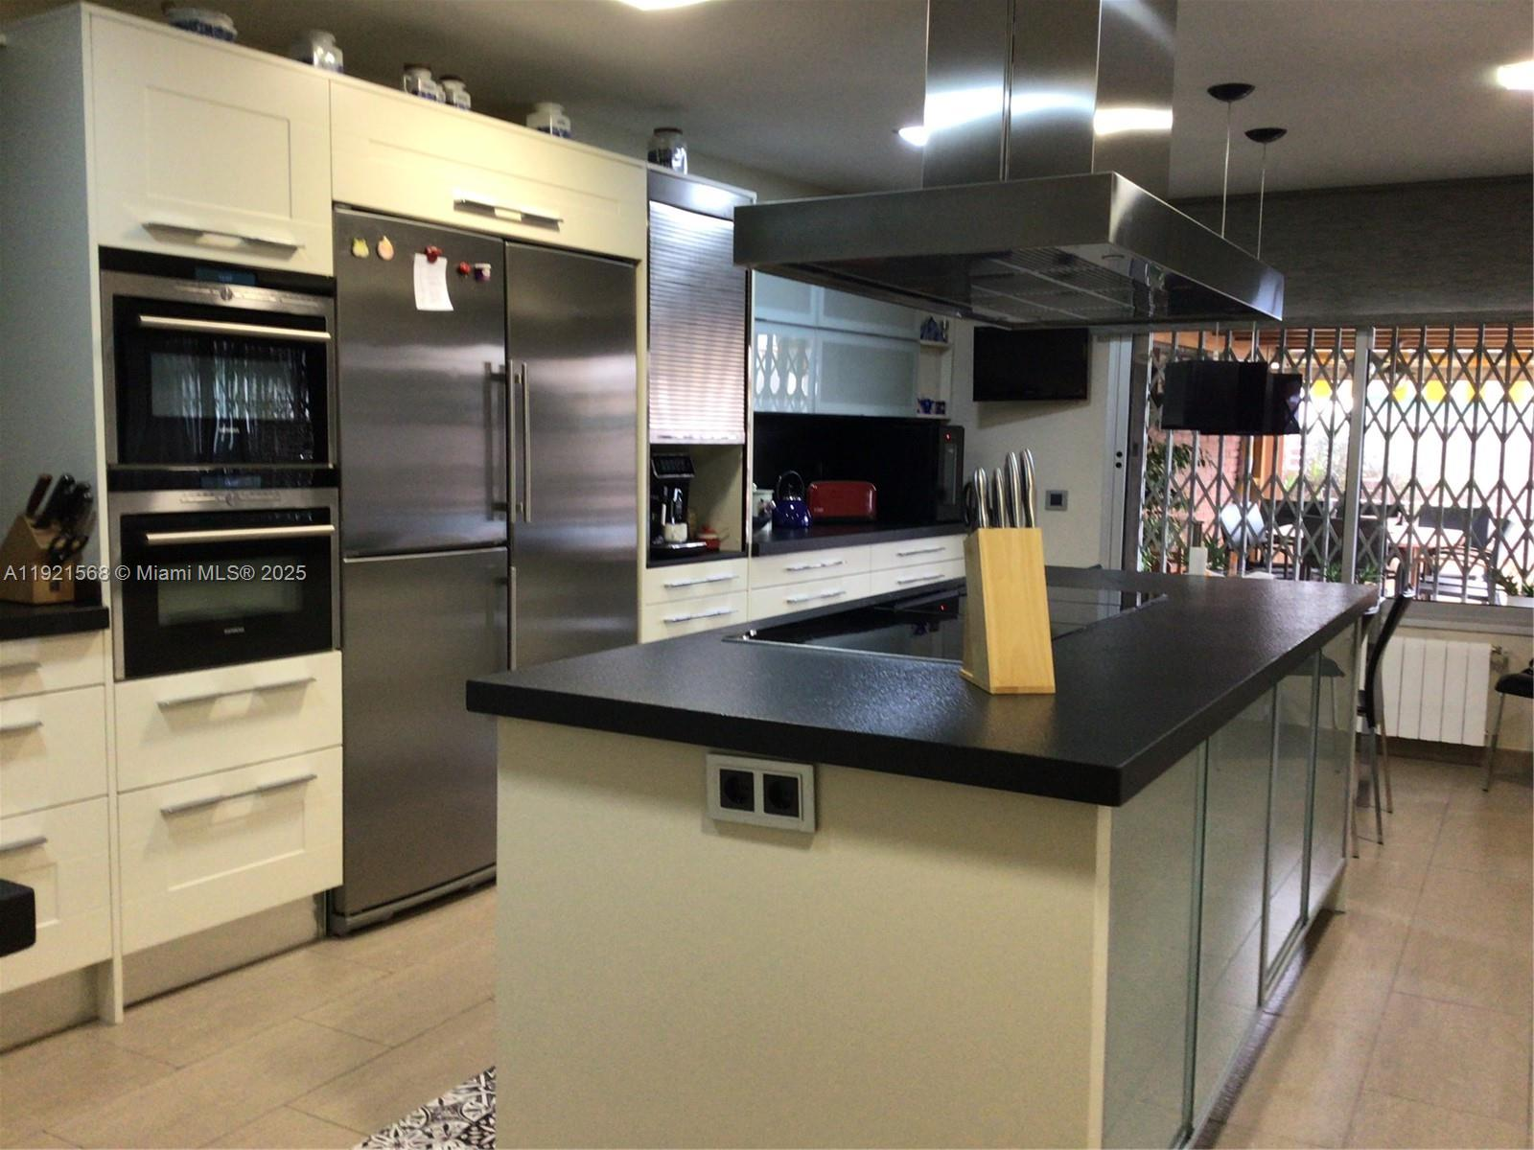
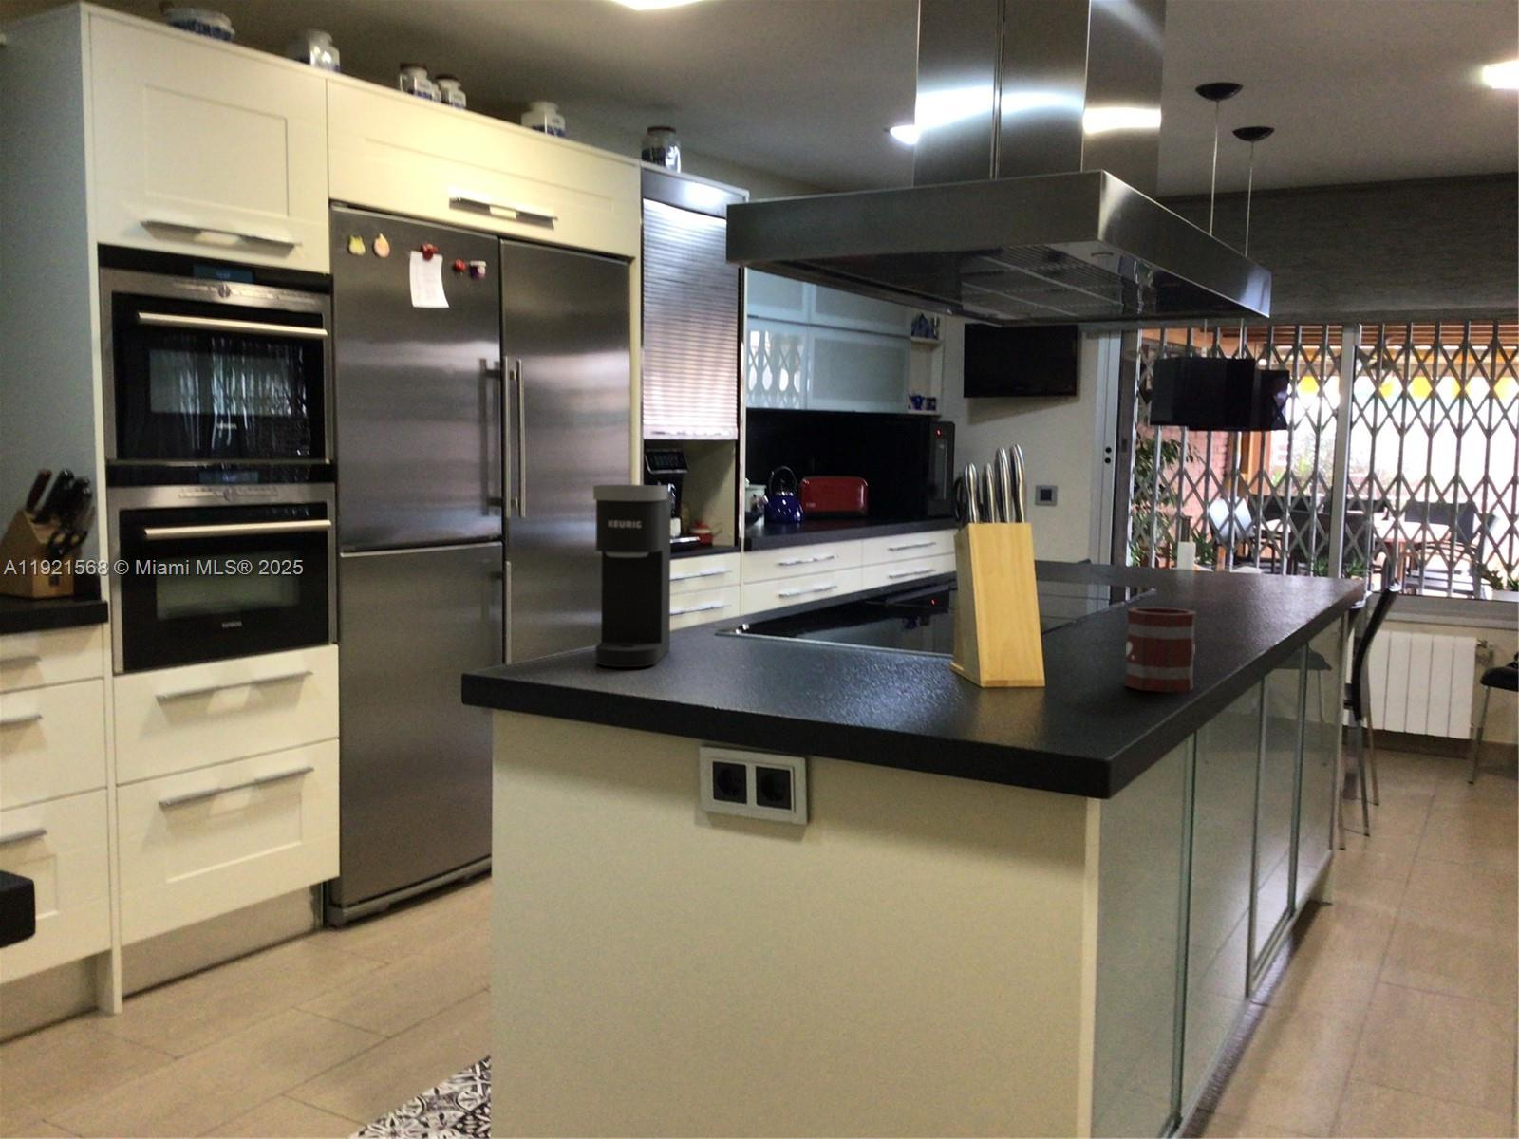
+ coffee maker (634, 571)
+ mug (1157, 646)
